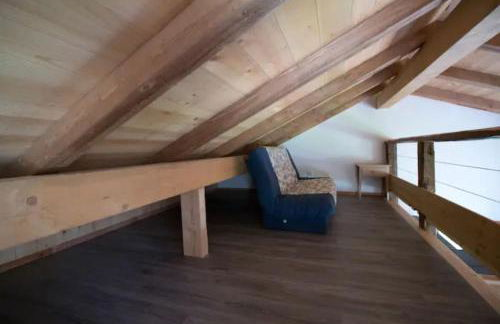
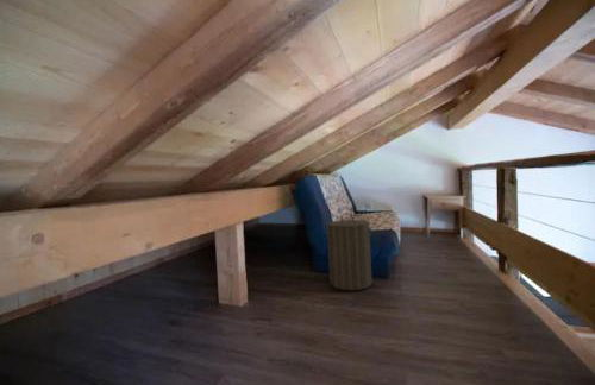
+ laundry hamper (349, 247)
